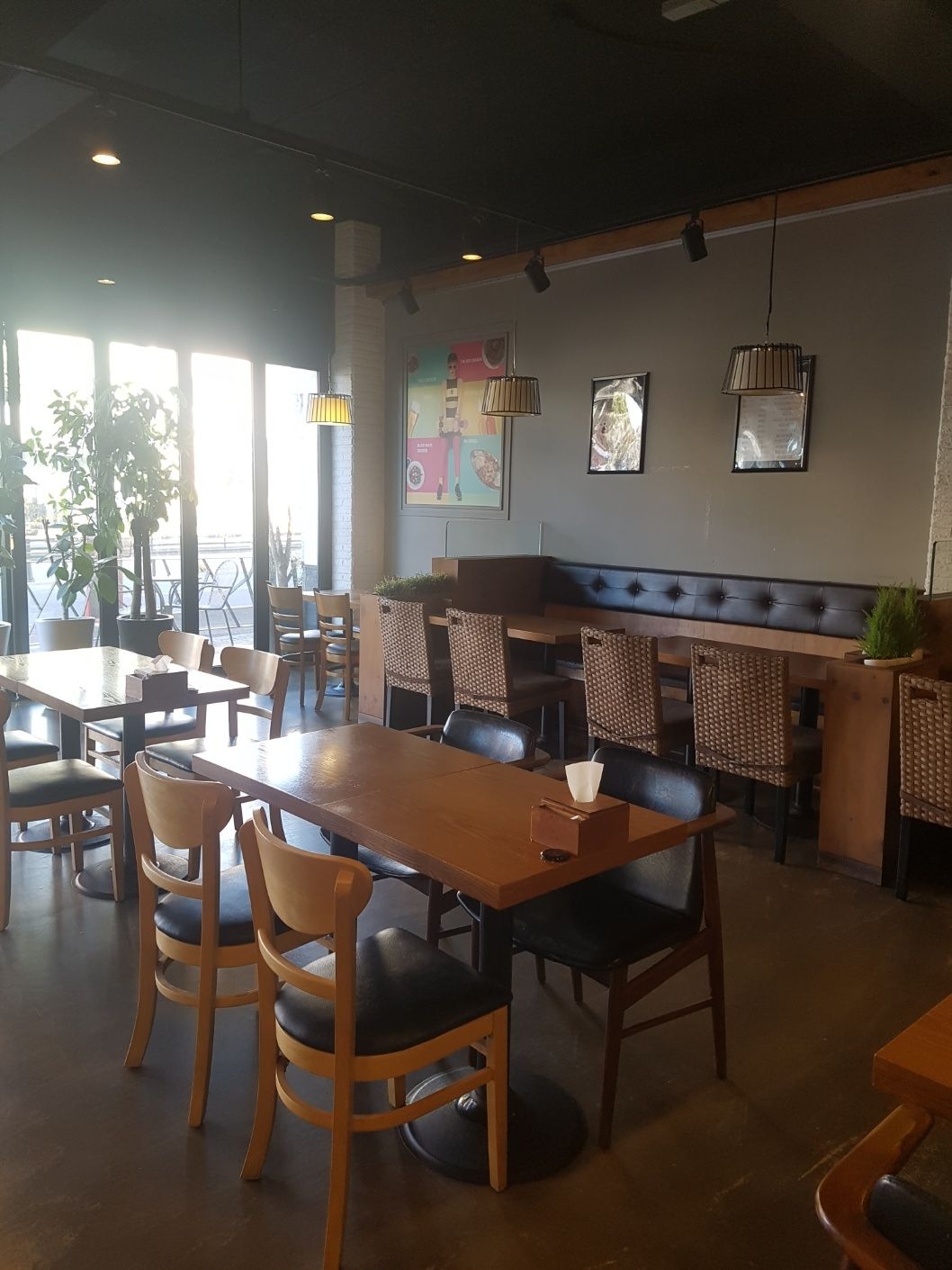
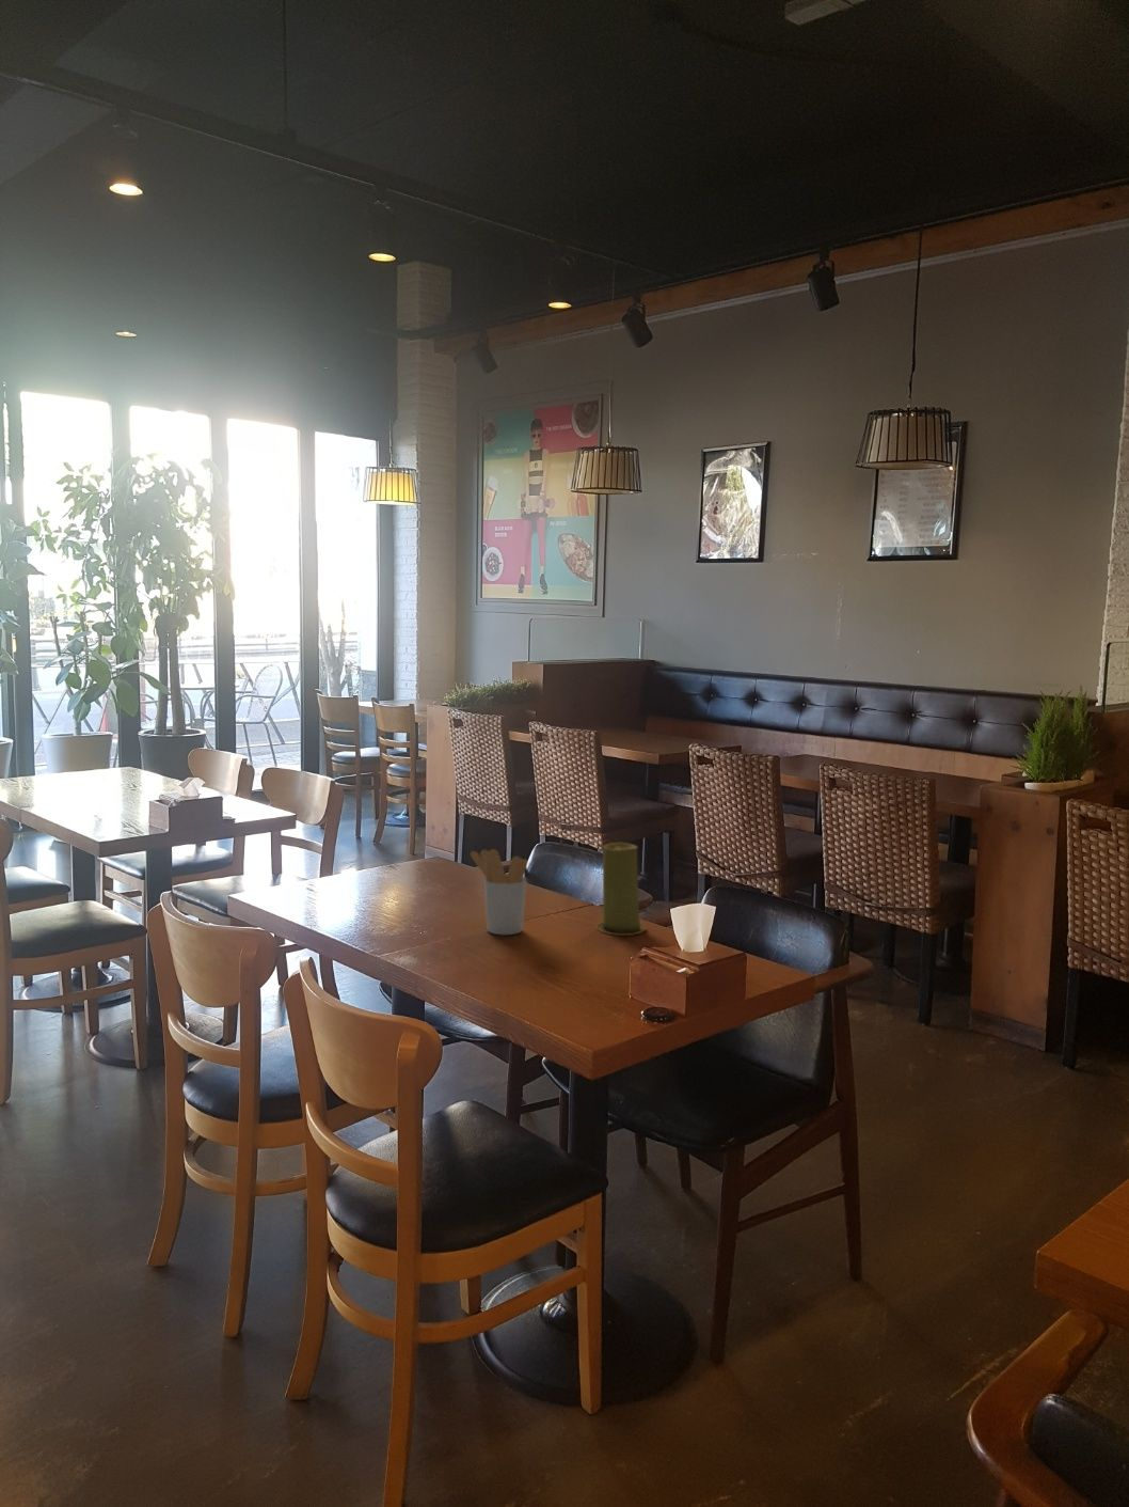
+ utensil holder (497, 889)
+ candle (621, 886)
